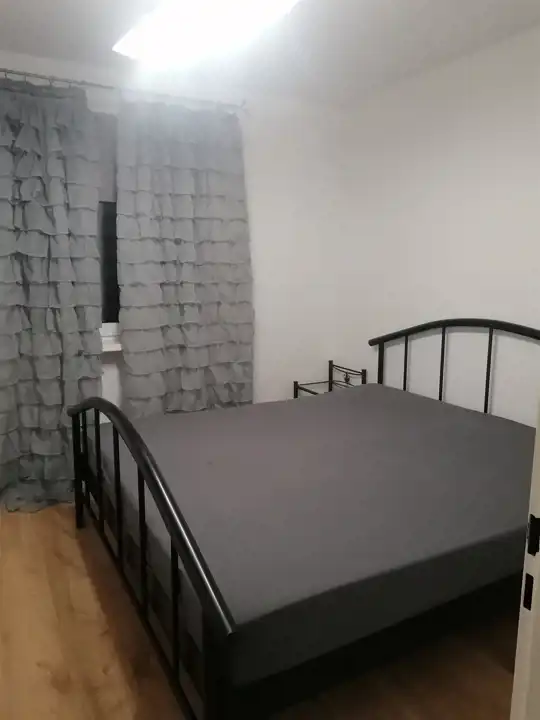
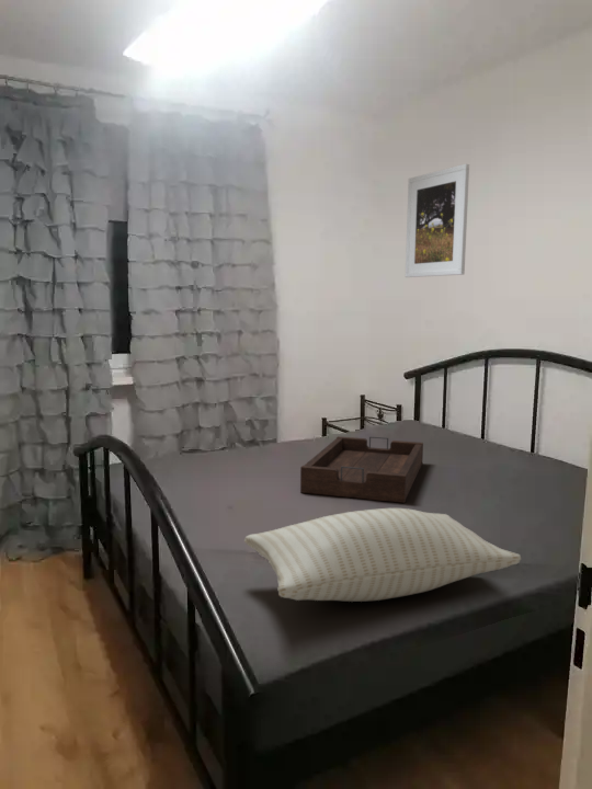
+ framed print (434, 224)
+ pillow (376, 552)
+ tray (366, 464)
